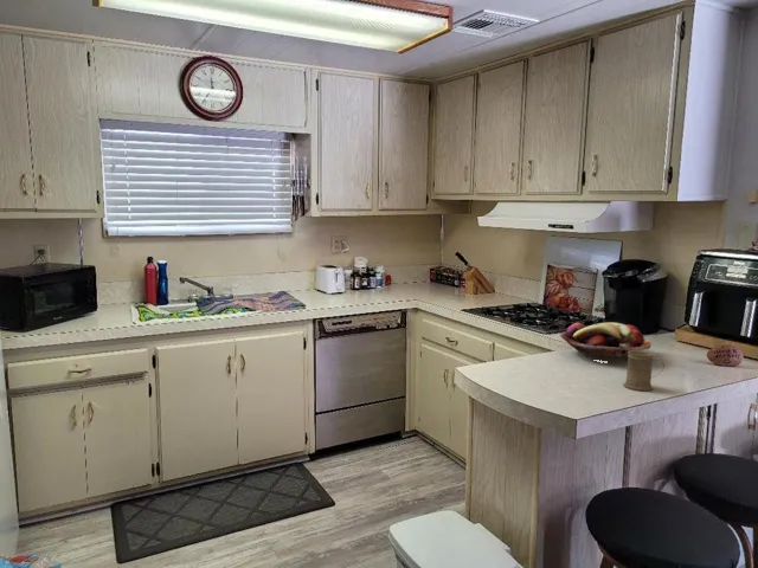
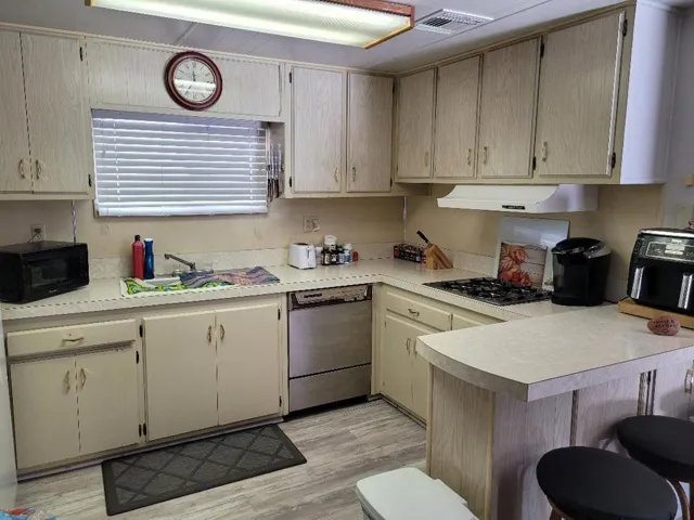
- mug (643, 370)
- fruit basket (606, 338)
